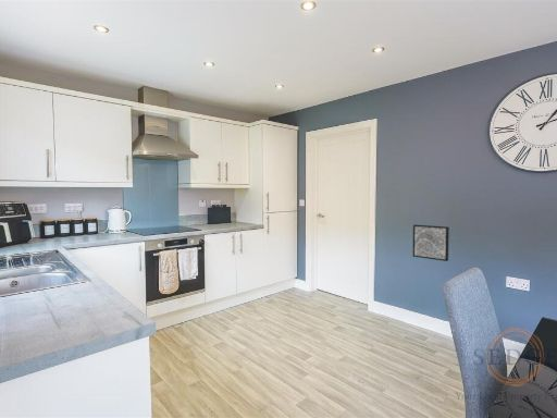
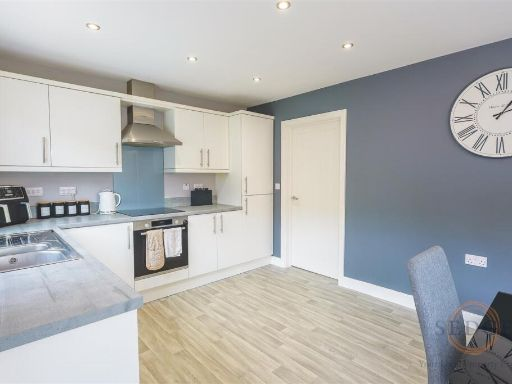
- wall art (430, 242)
